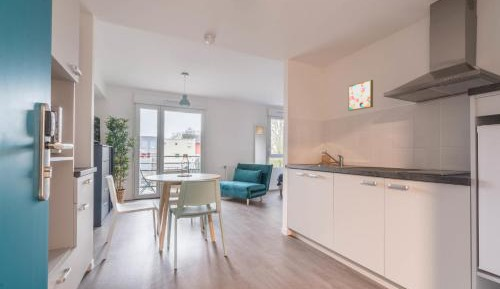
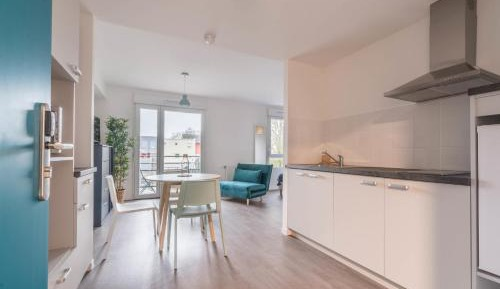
- wall art (360, 96)
